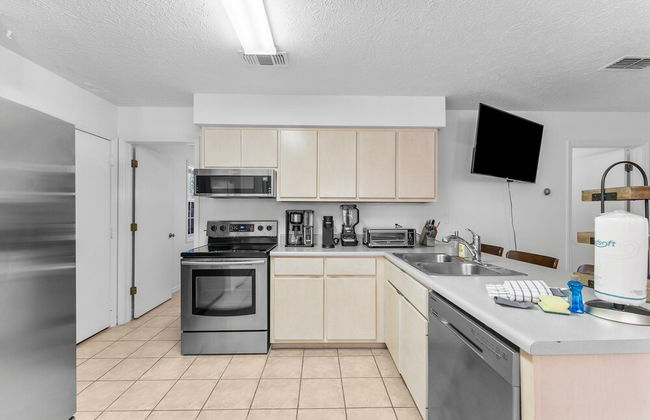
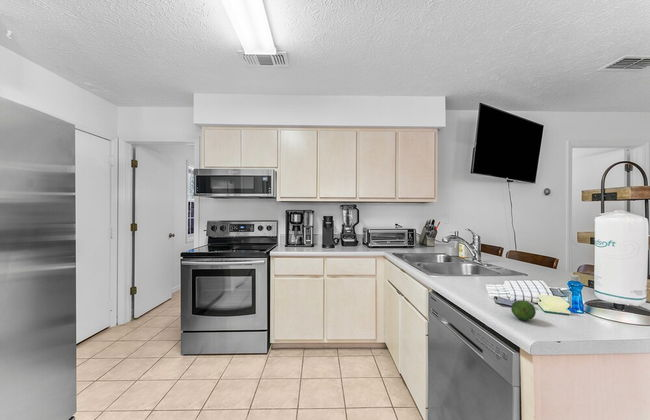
+ fruit (522, 309)
